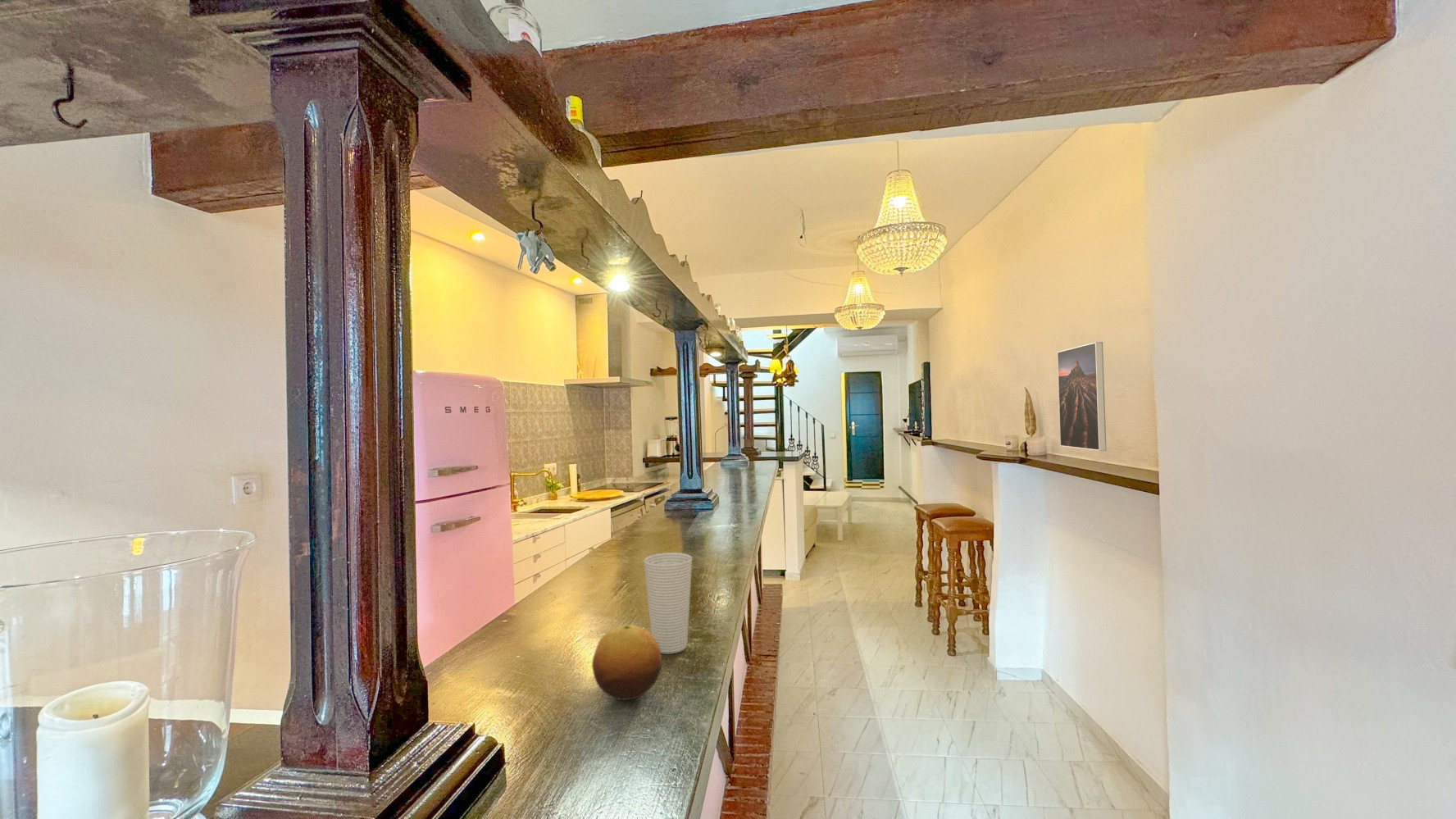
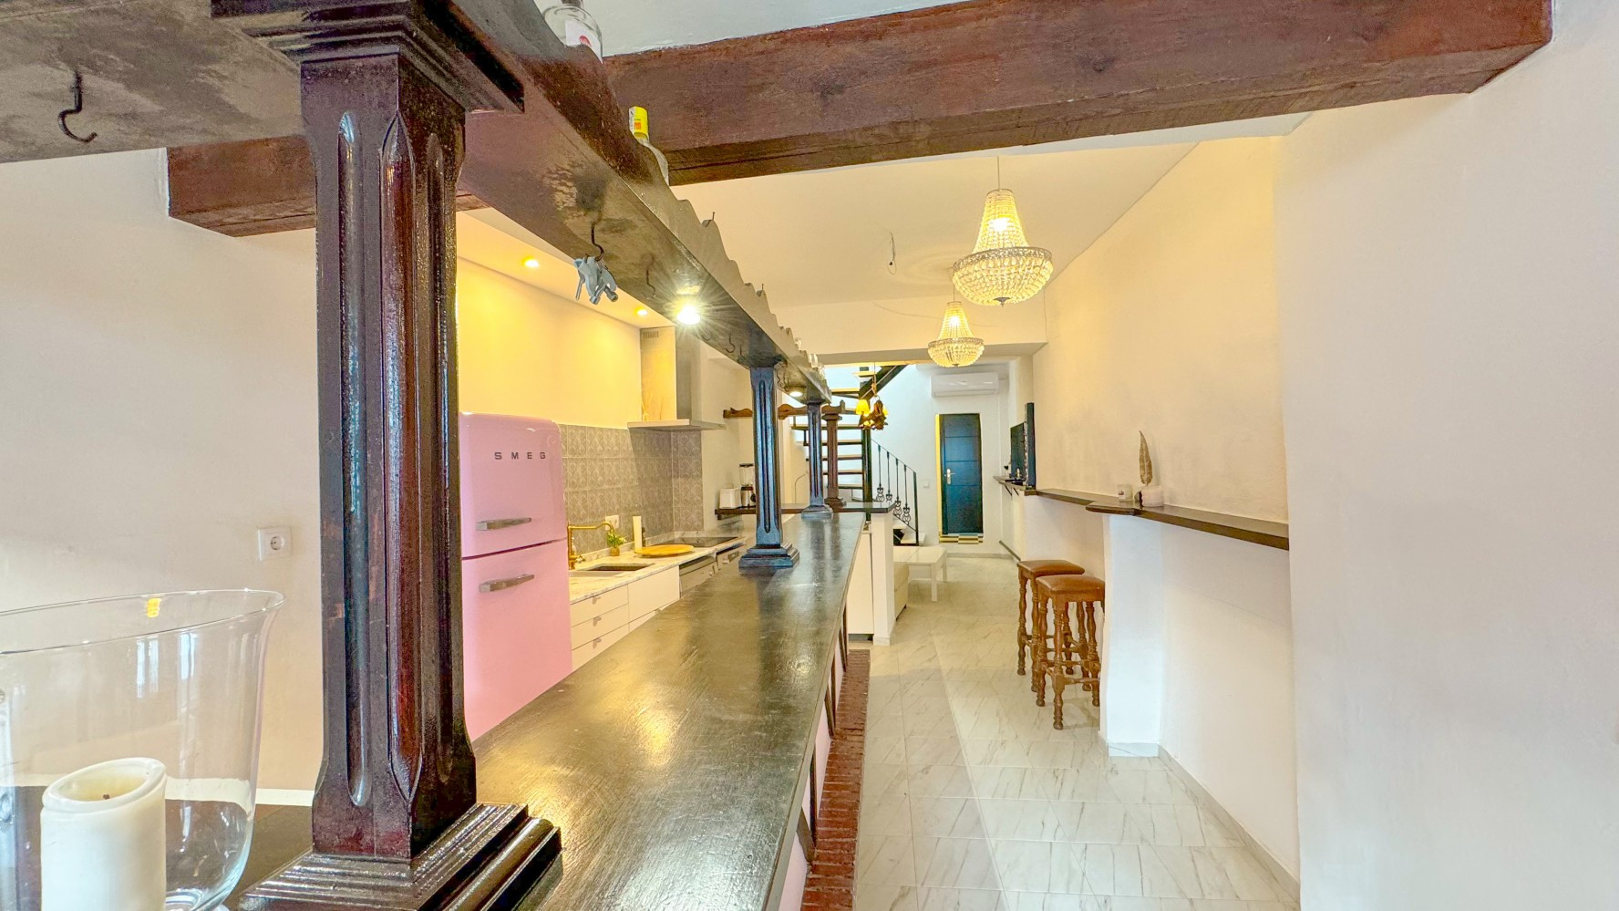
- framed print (1080, 398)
- fruit (627, 661)
- cup (669, 603)
